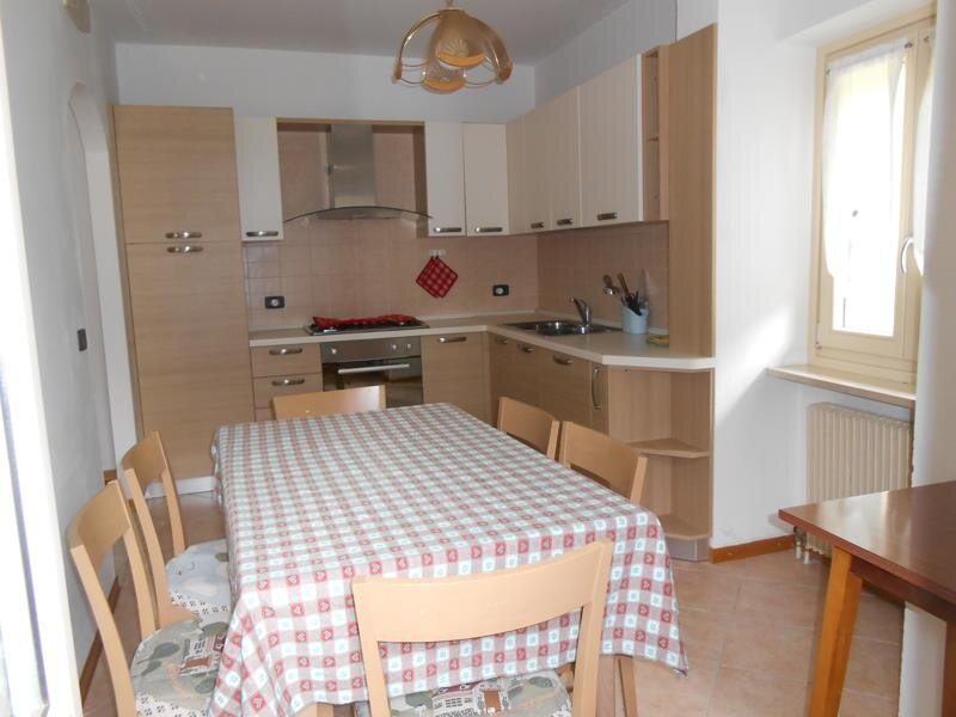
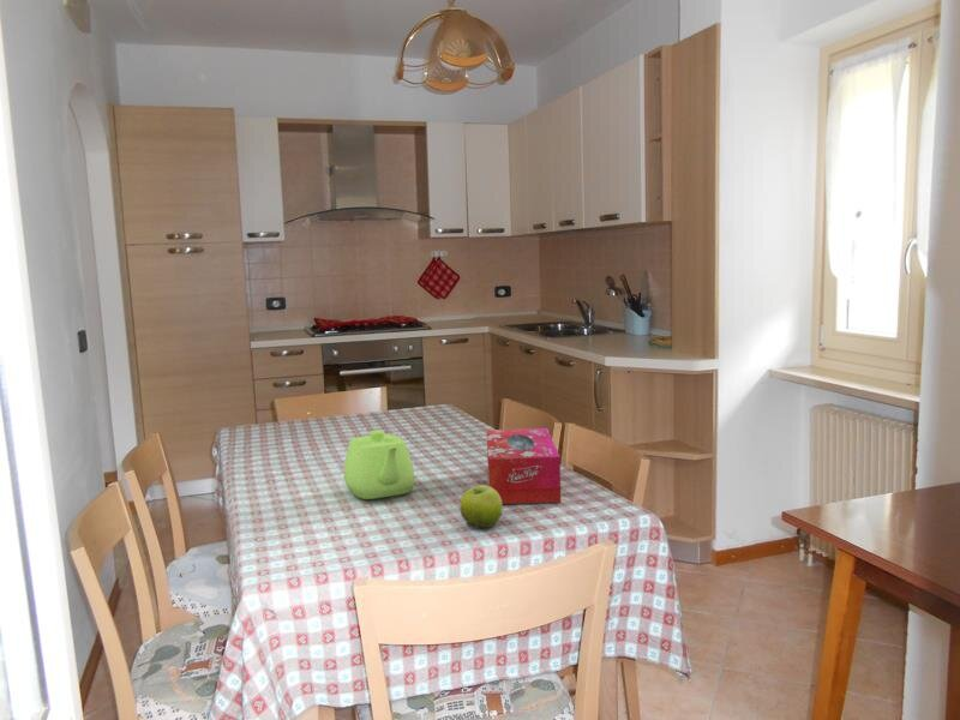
+ tissue box (521, 463)
+ fruit (480, 505)
+ teapot (382, 463)
